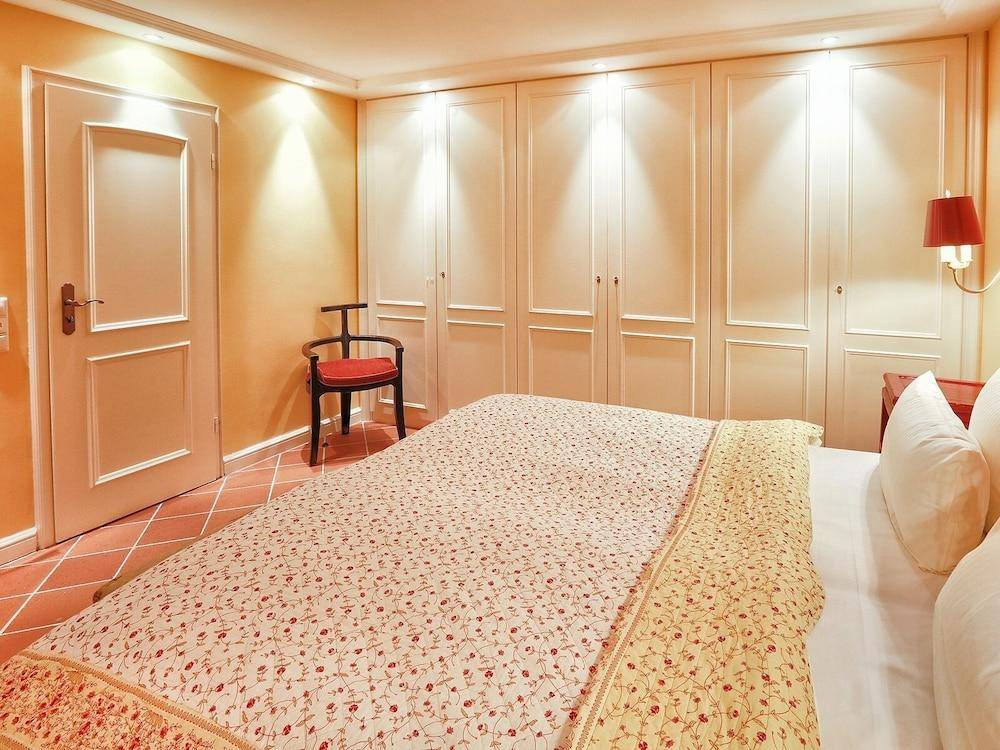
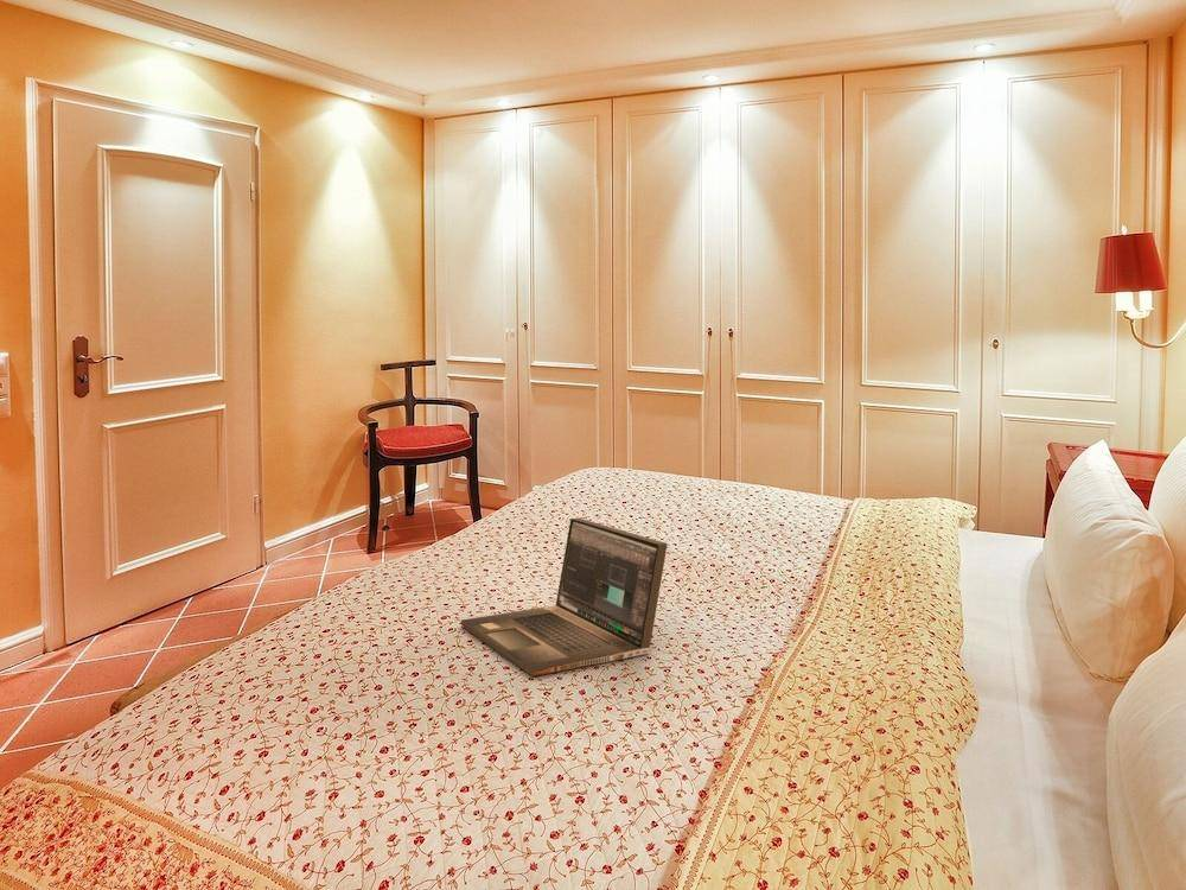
+ laptop (559, 586)
